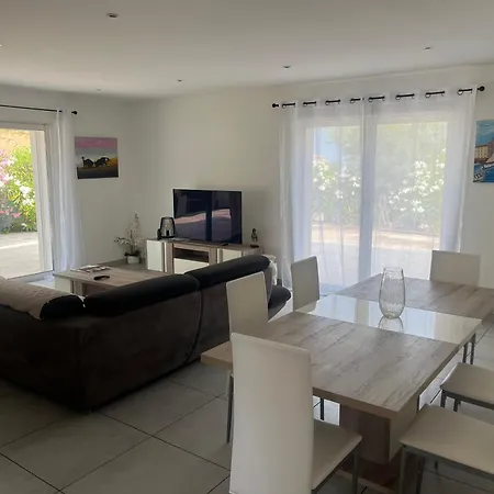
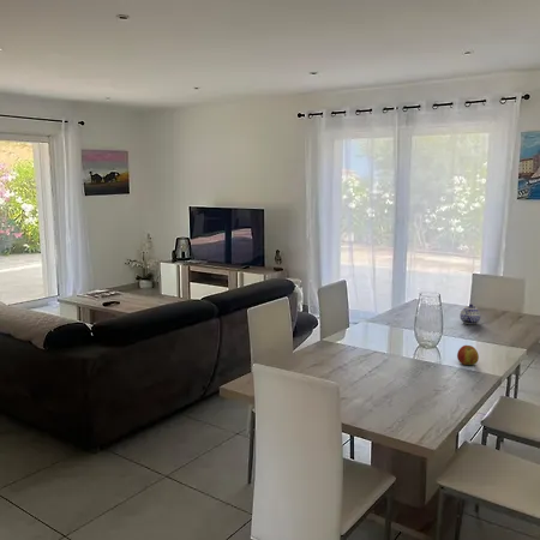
+ apple (467, 354)
+ teapot (469, 313)
